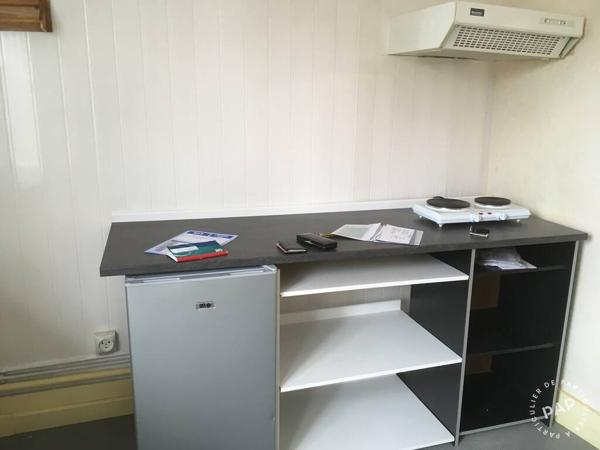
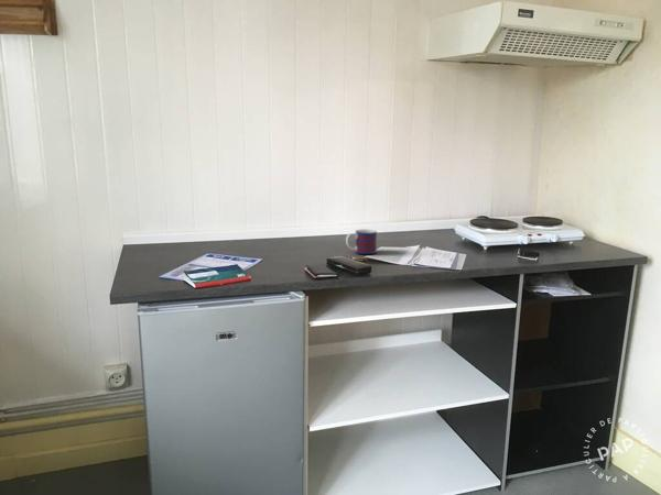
+ mug (360, 242)
